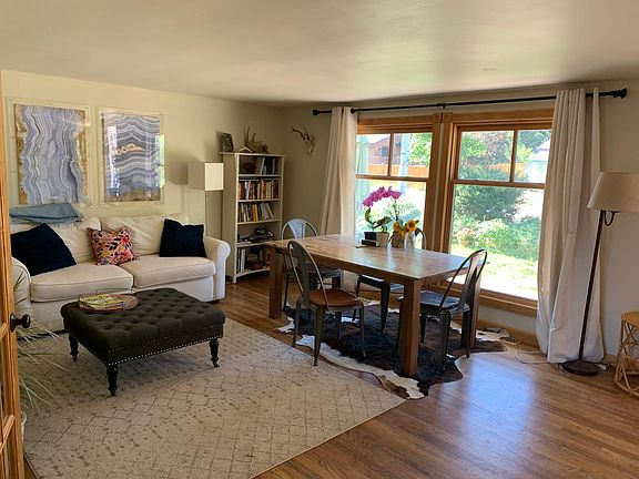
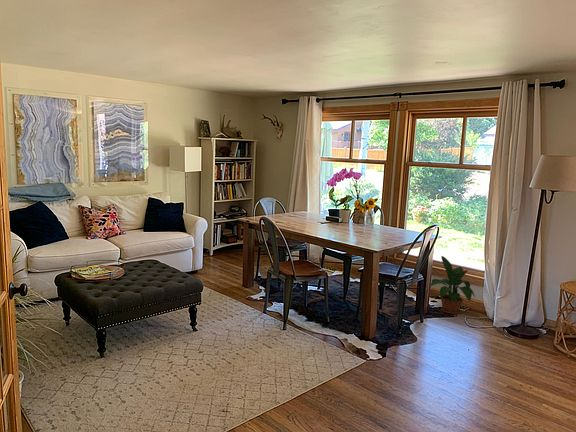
+ potted plant (453, 284)
